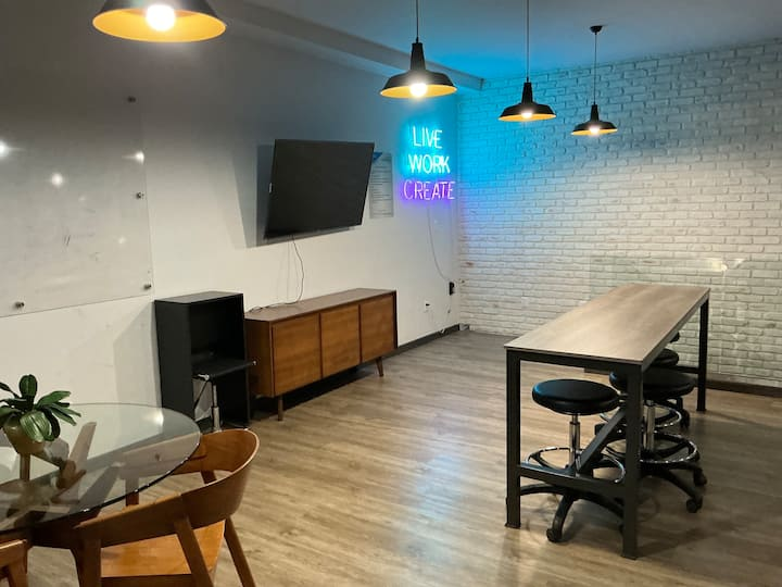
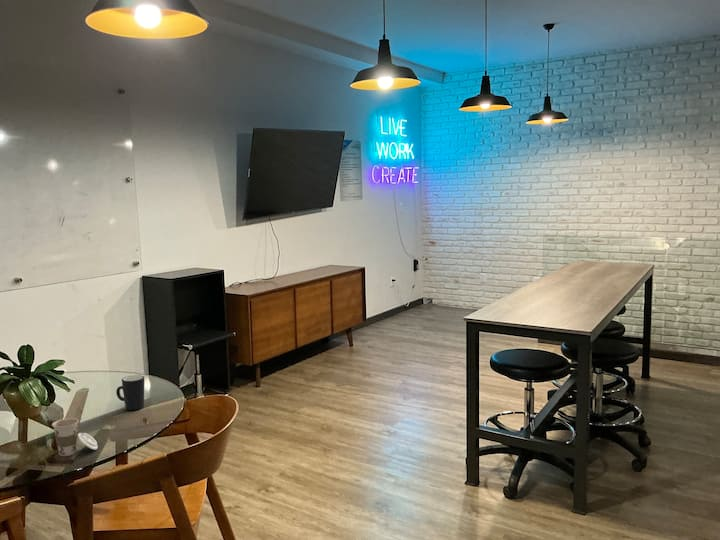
+ mug (130, 393)
+ cup (75, 436)
